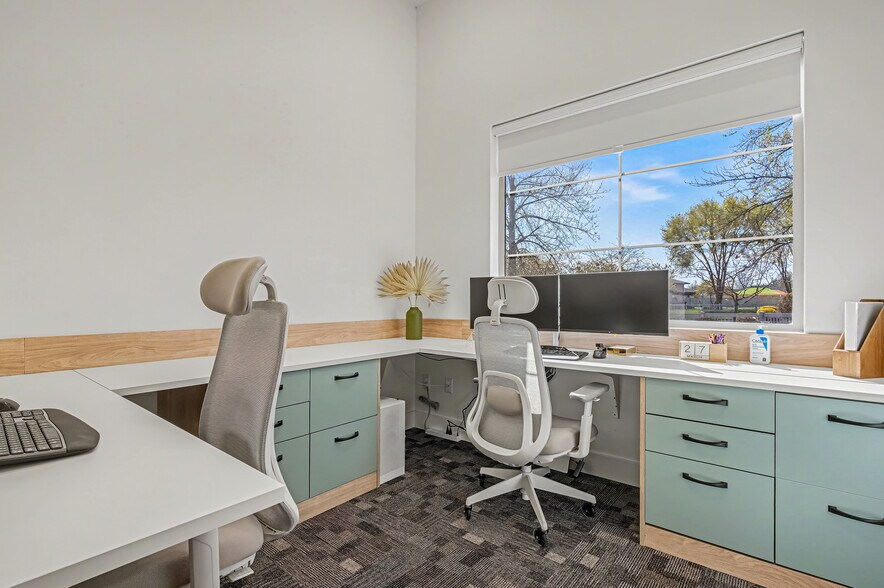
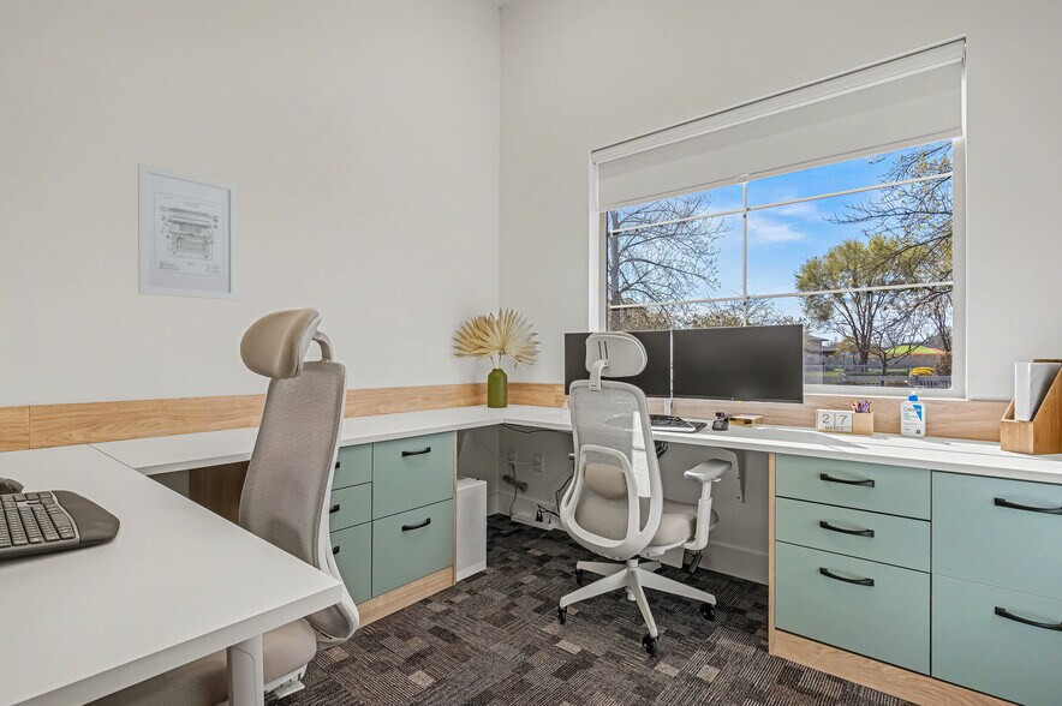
+ wall art (190, 235)
